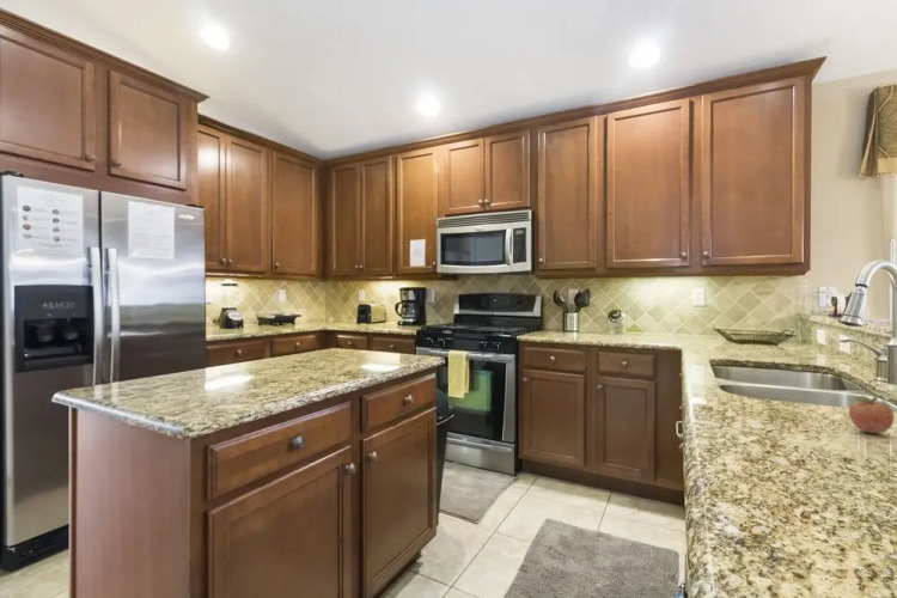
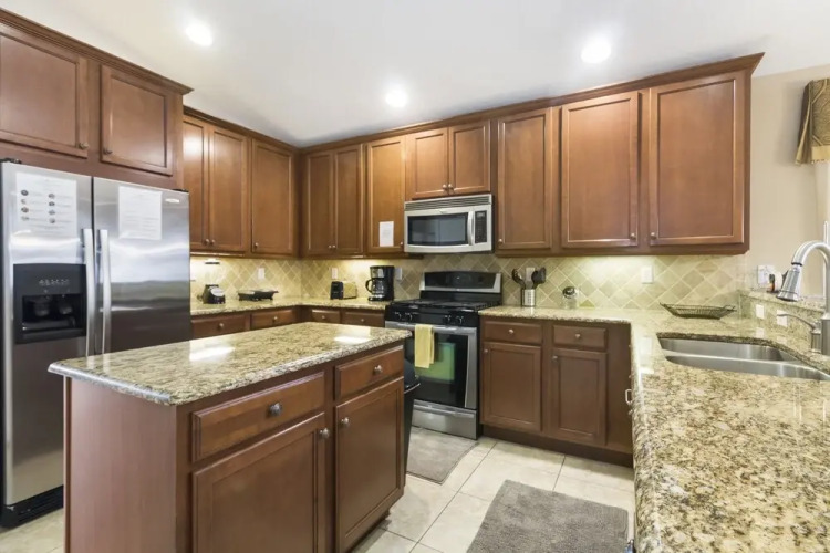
- fruit (869, 414)
